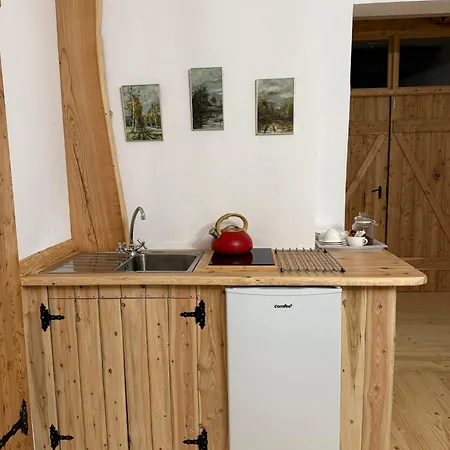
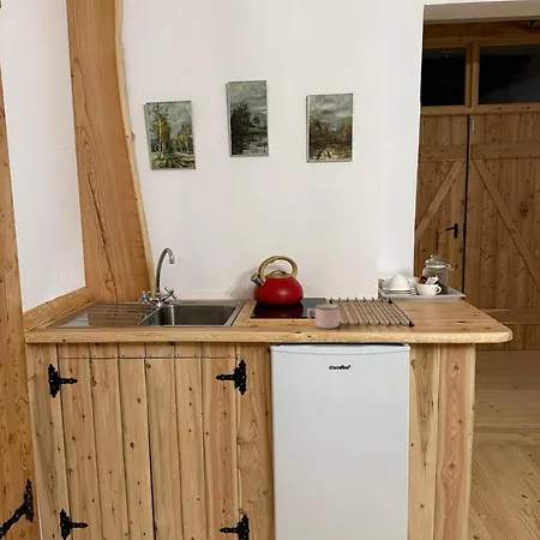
+ mug (323, 316)
